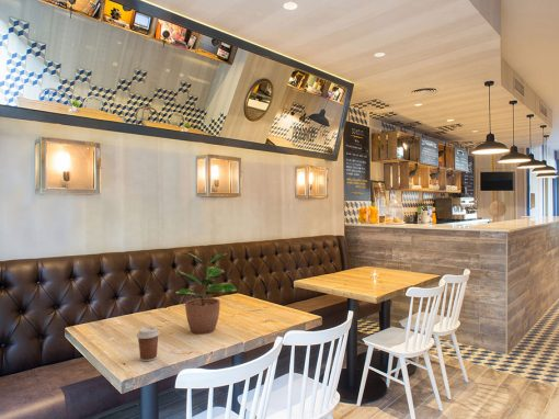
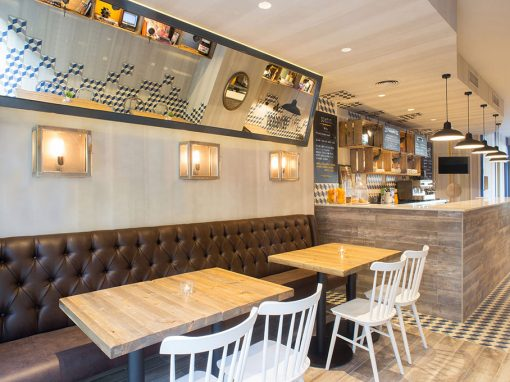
- coffee cup (148, 343)
- potted plant (204, 288)
